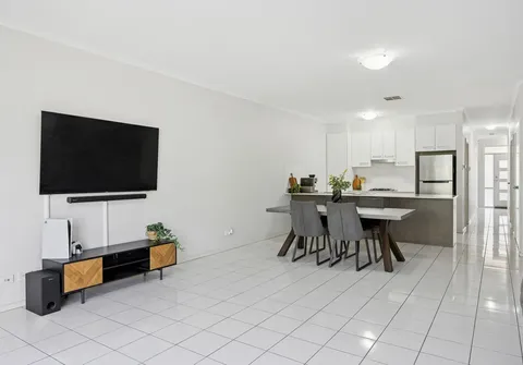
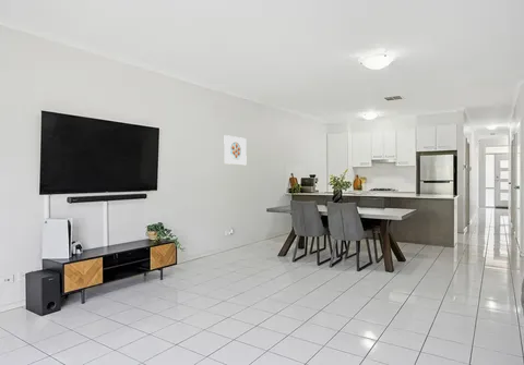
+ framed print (235, 150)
